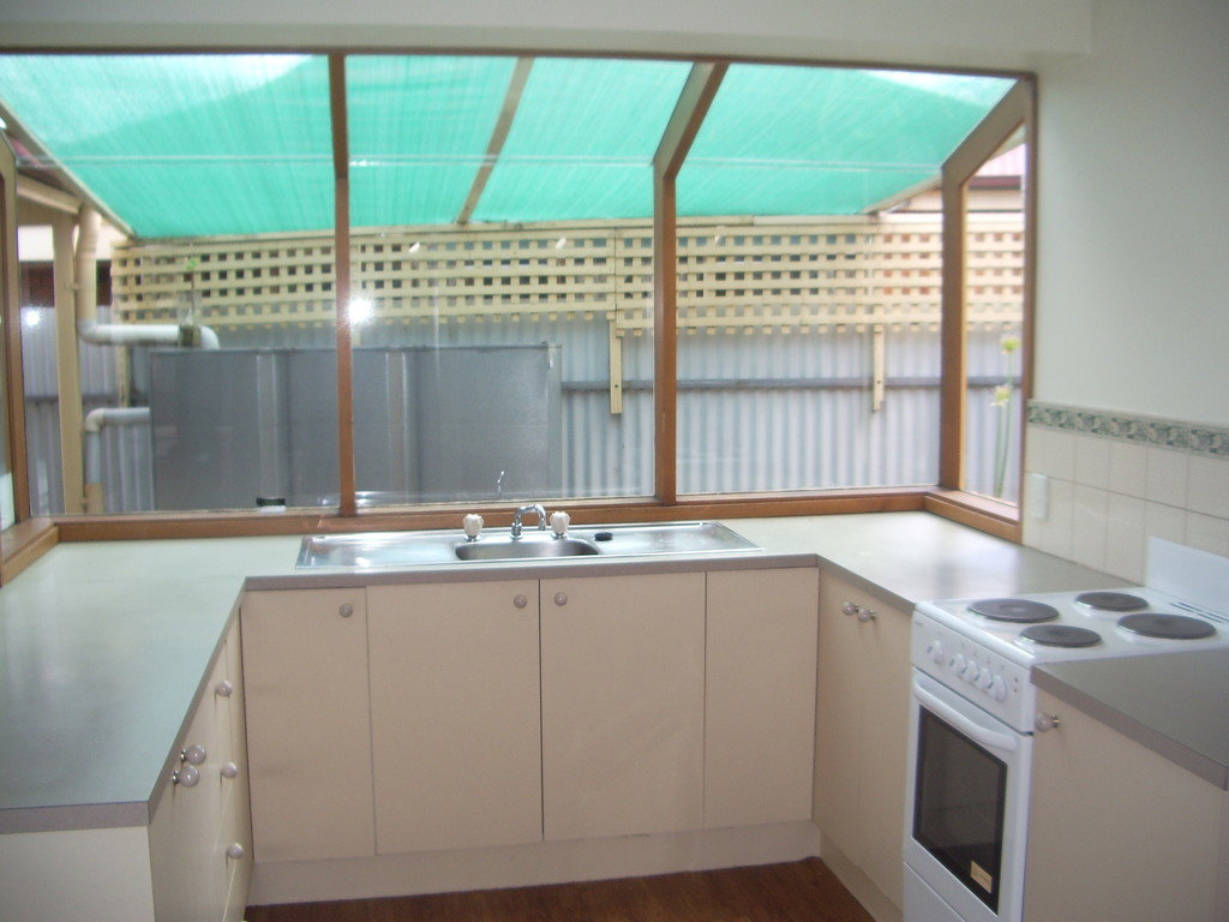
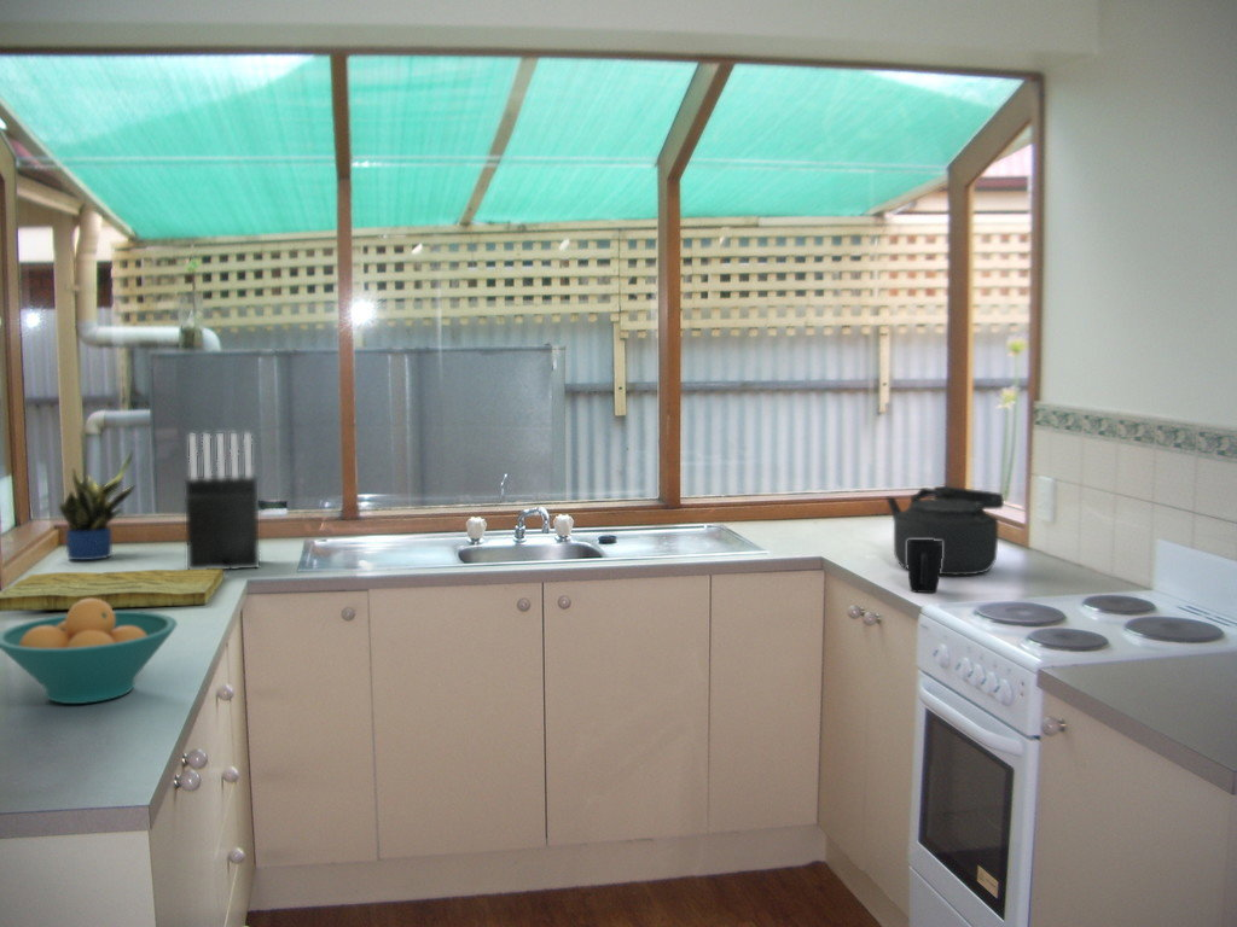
+ cutting board (115, 585)
+ kettle (943, 527)
+ fruit bowl (88, 646)
+ knife block (221, 501)
+ mug (927, 567)
+ potted plant (101, 502)
